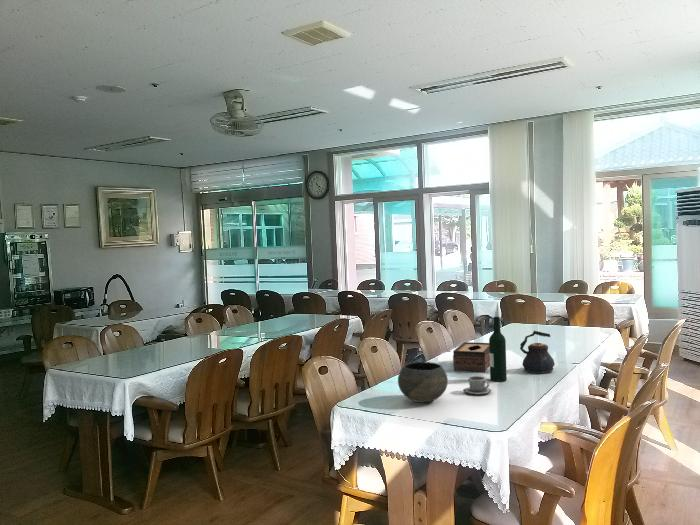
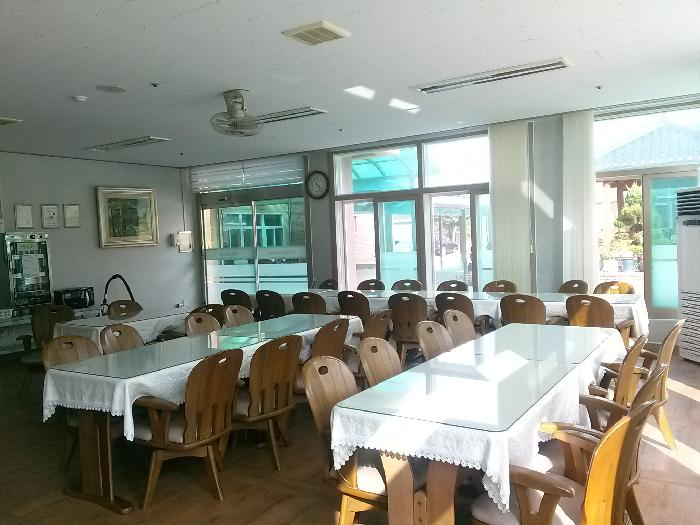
- tissue box (474, 356)
- cup (477, 385)
- teapot (536, 350)
- wine bottle (497, 348)
- bowl (422, 383)
